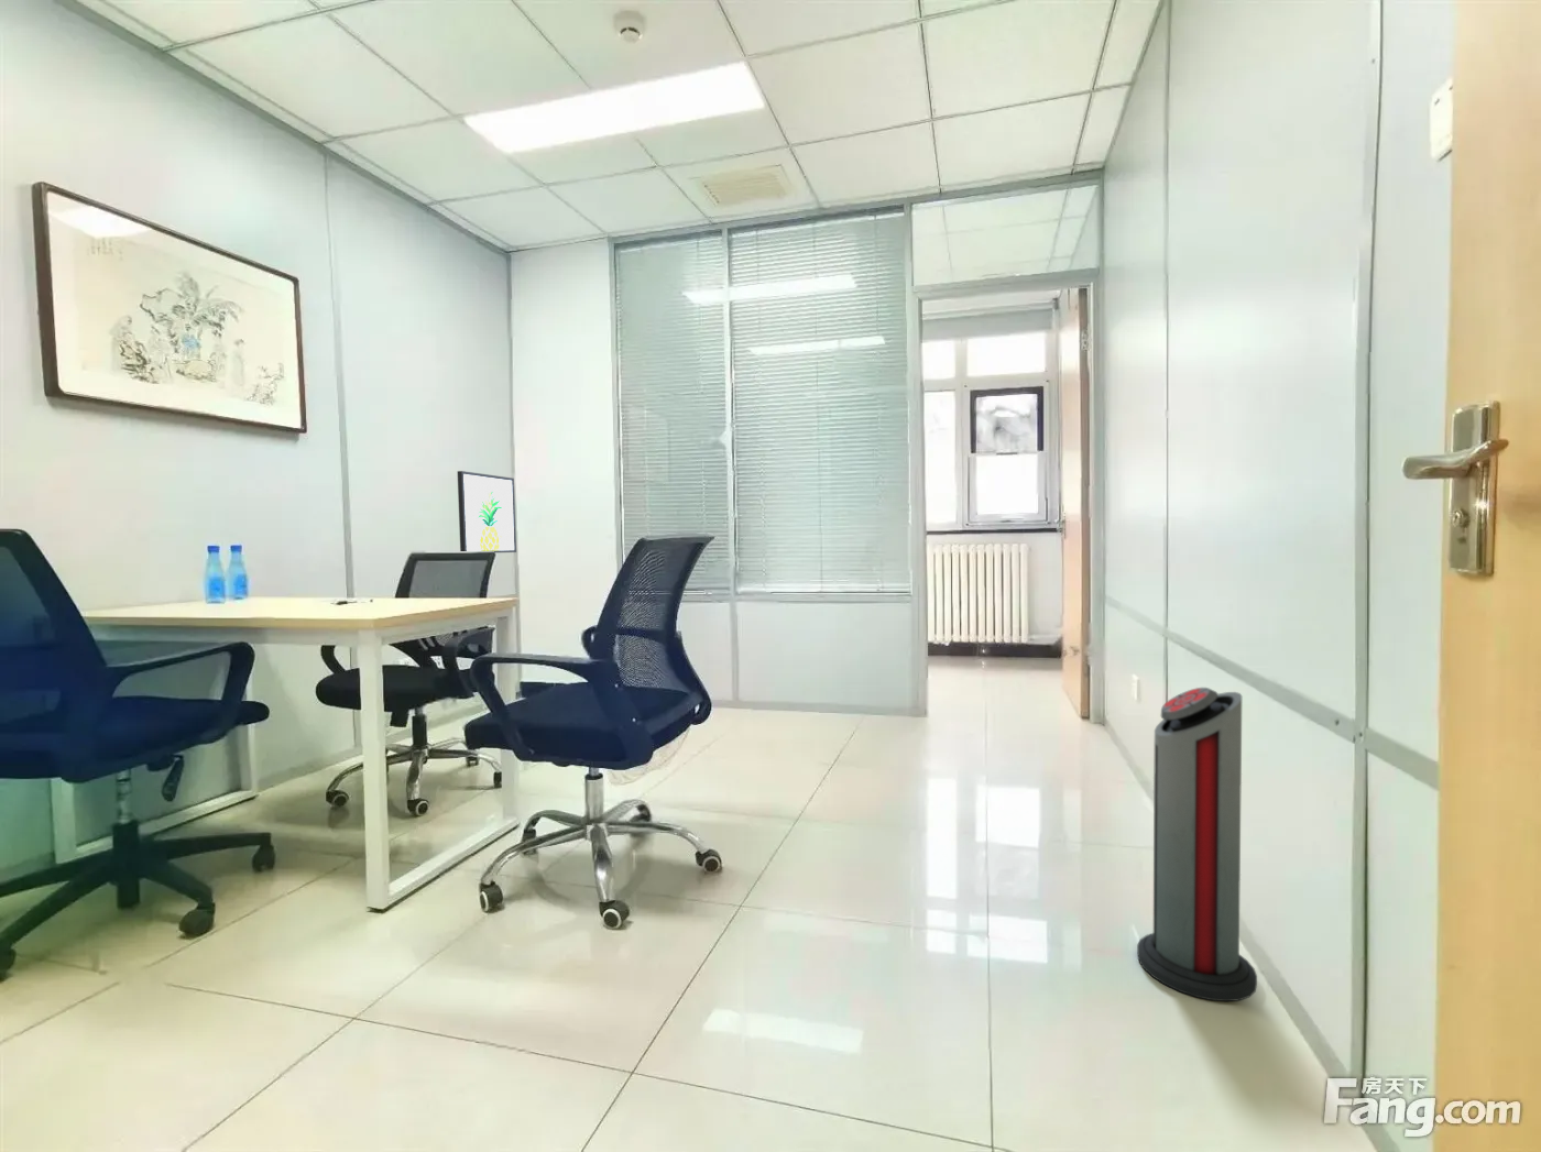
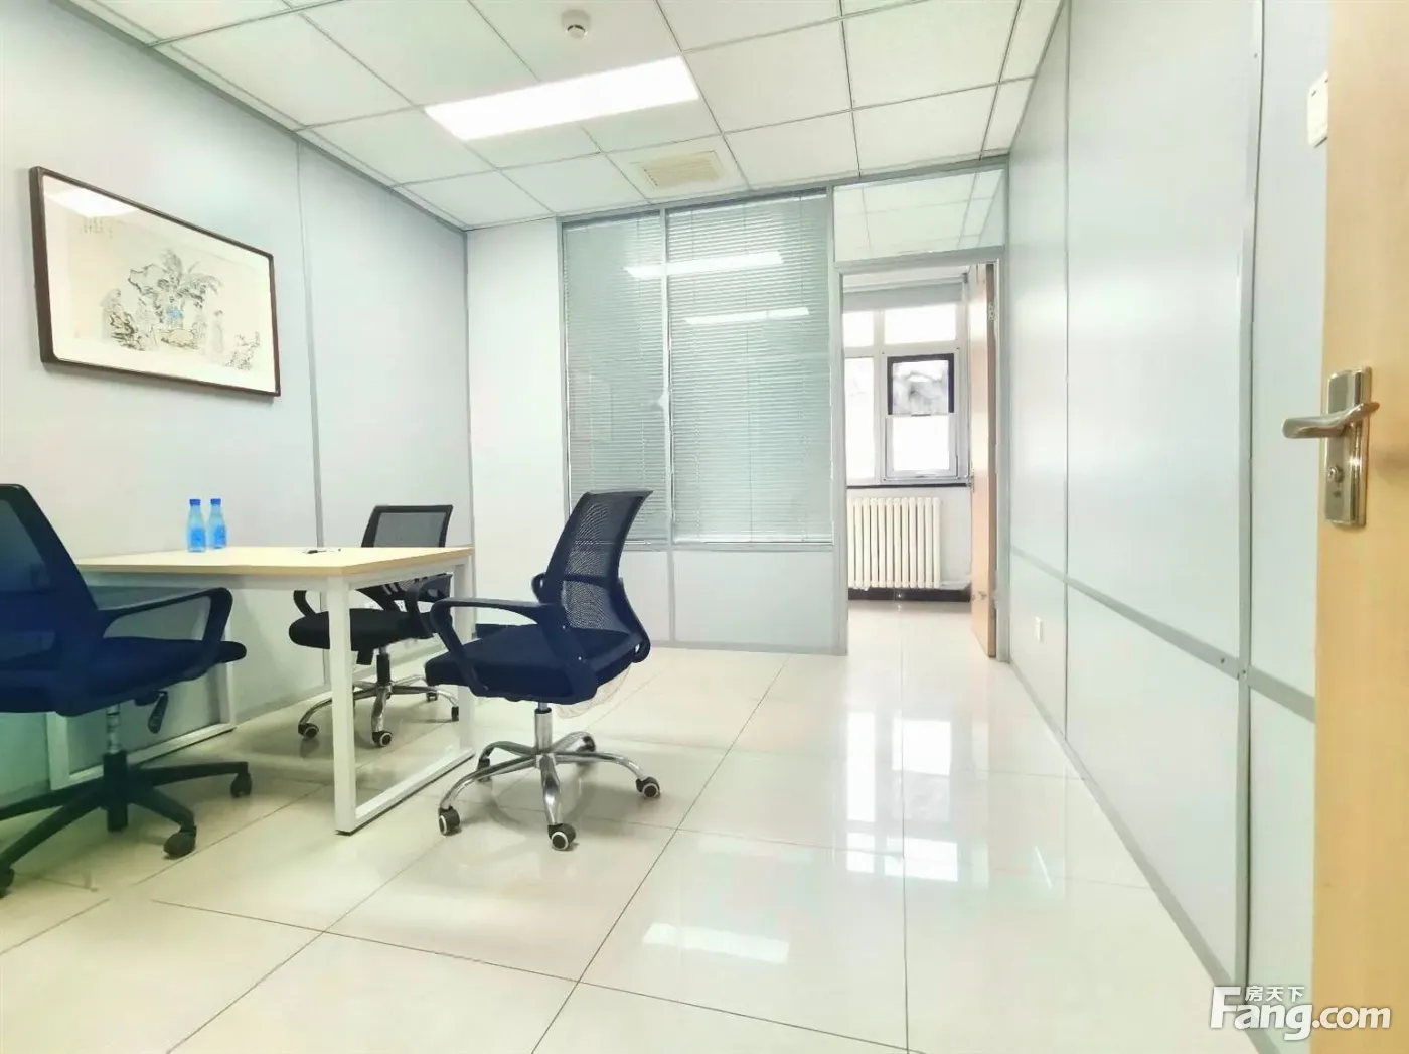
- air purifier (1195, 829)
- wall art (488, 514)
